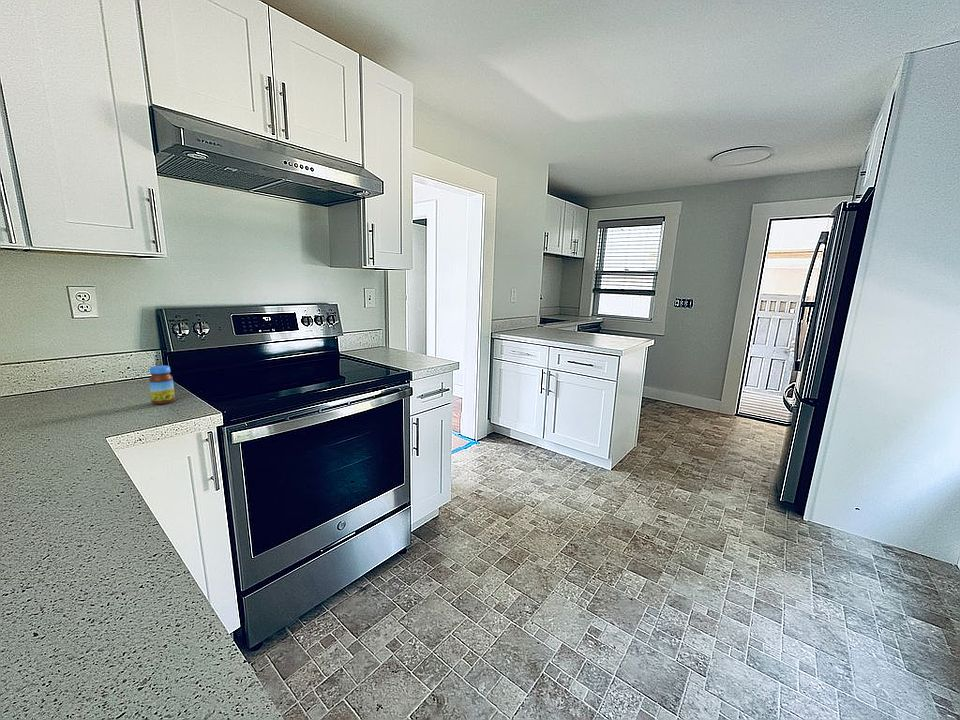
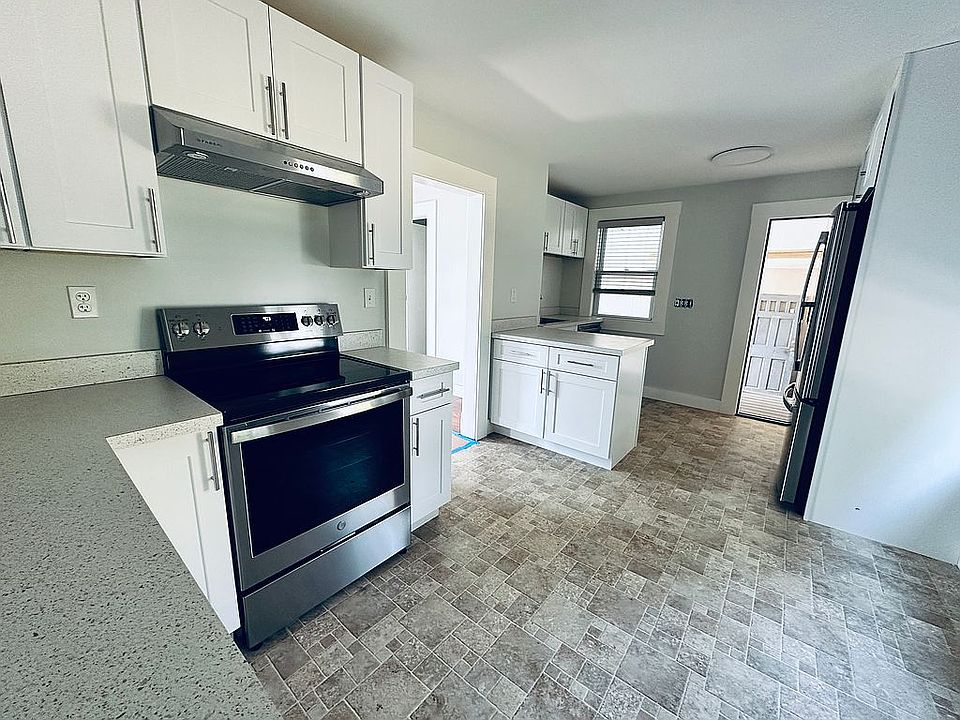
- jar (161, 384)
